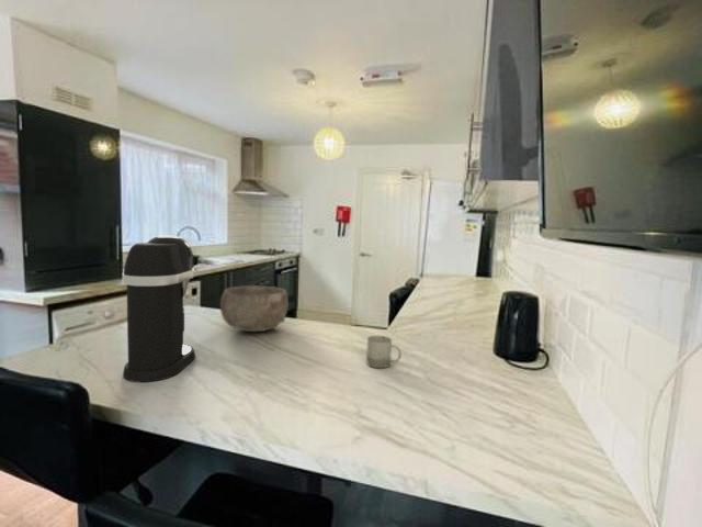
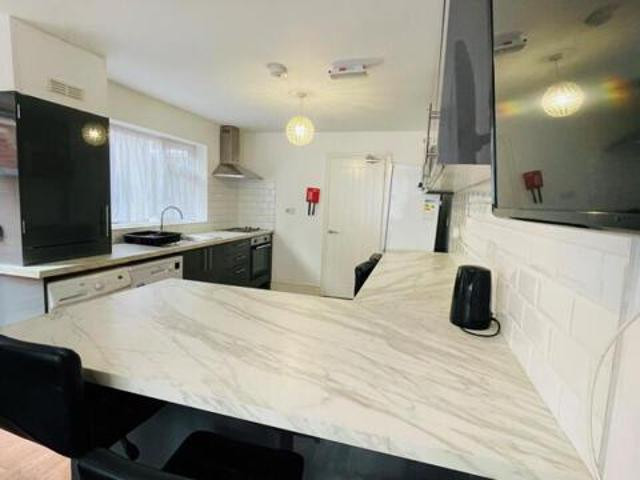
- coffee maker (160, 301)
- bowl (254, 310)
- cup (384, 351)
